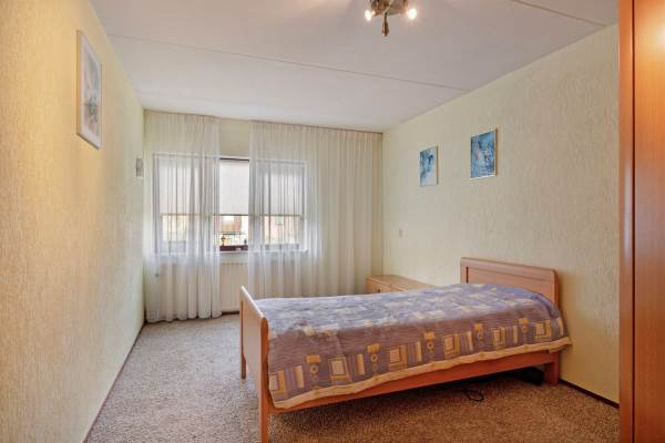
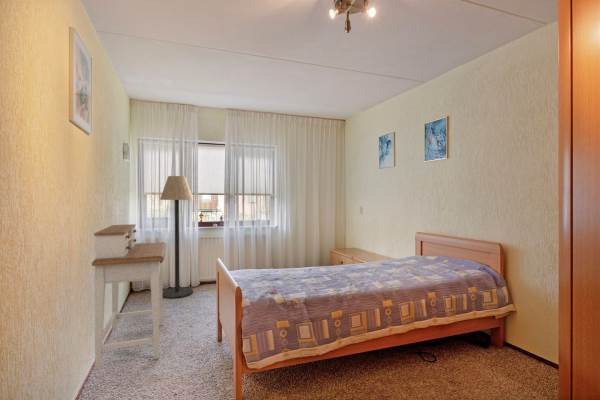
+ floor lamp (177, 235)
+ desk (135, 280)
